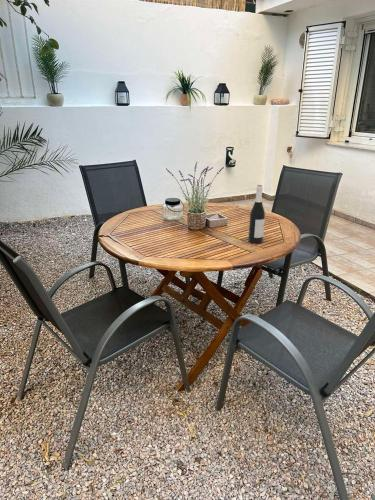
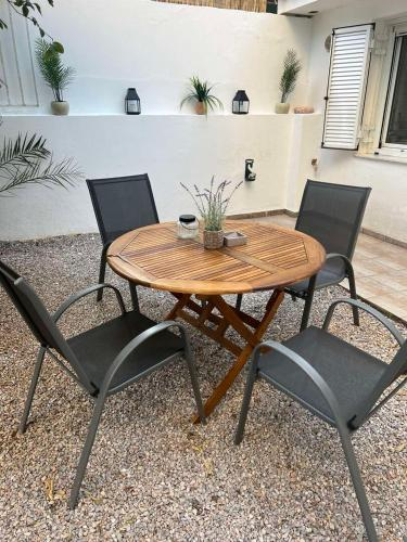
- wine bottle (257, 214)
